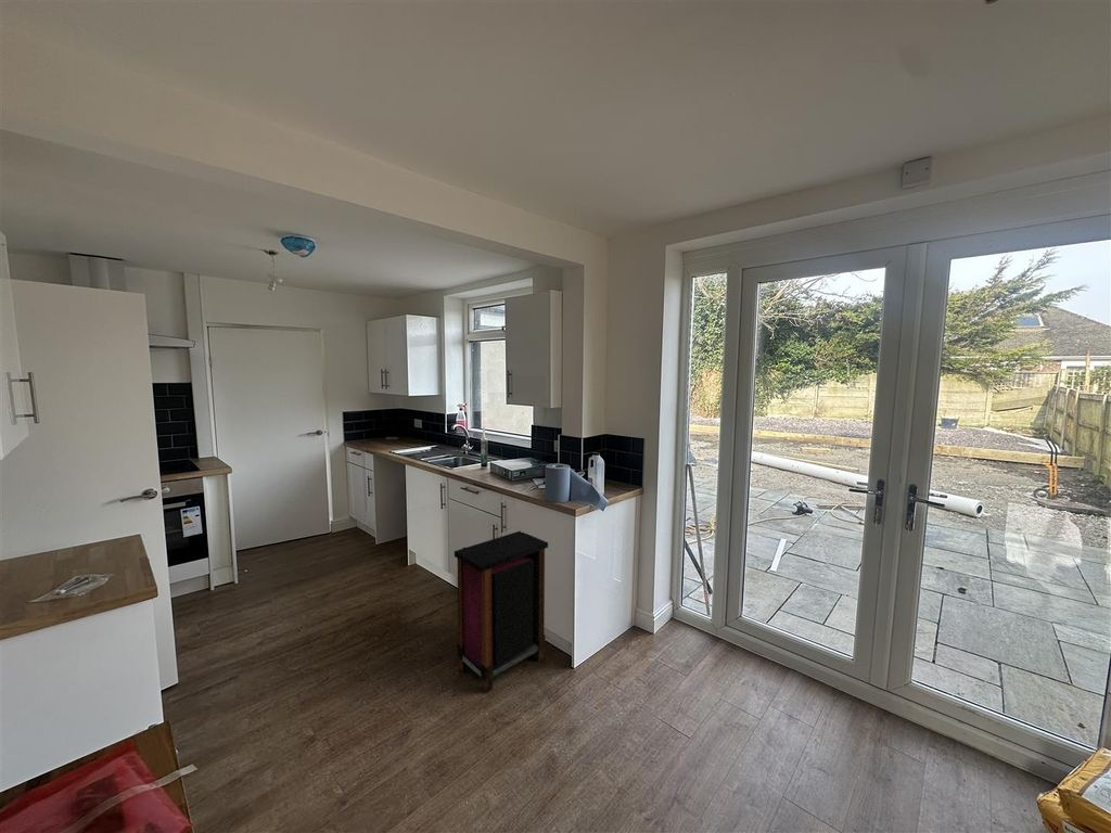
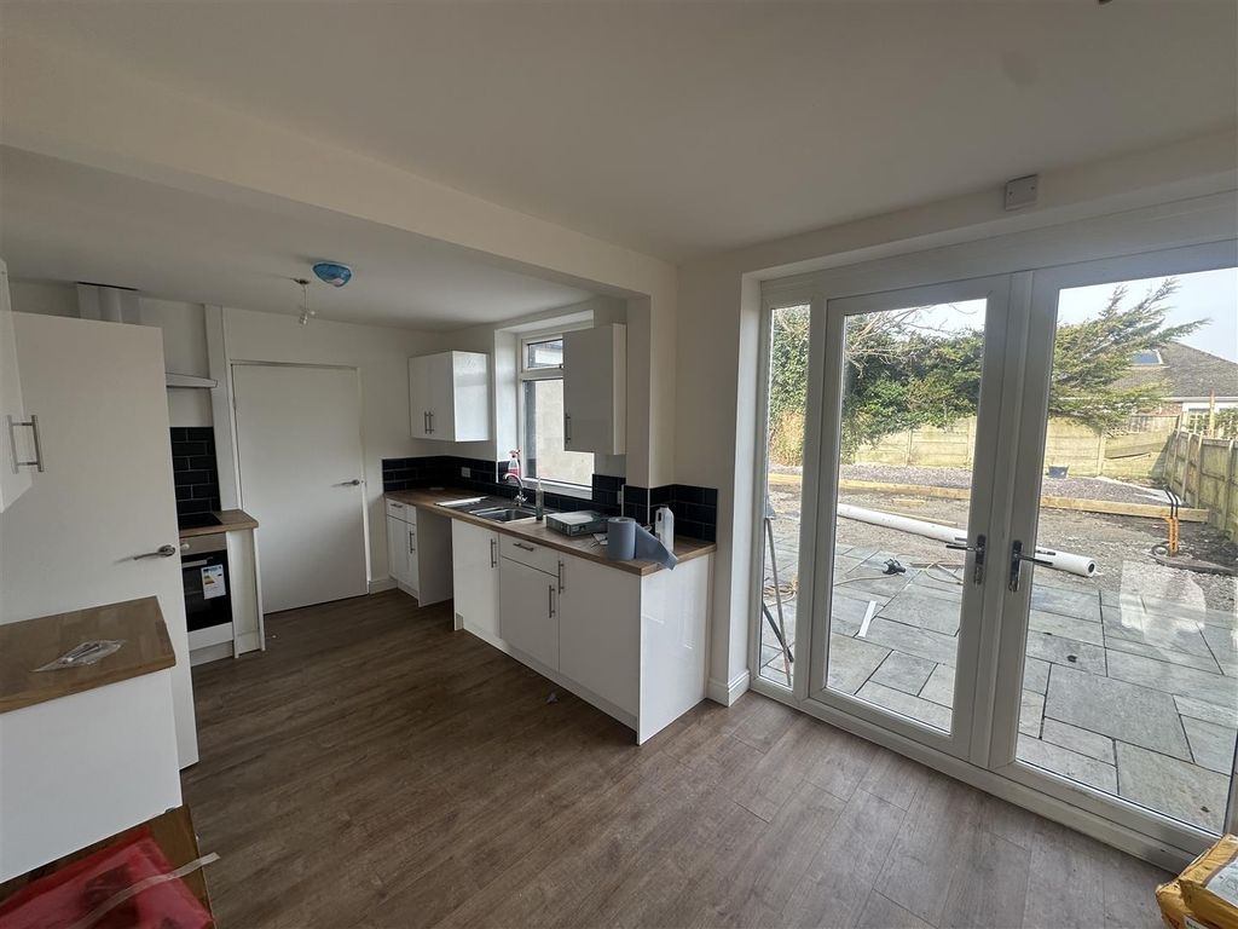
- trash bin (499, 603)
